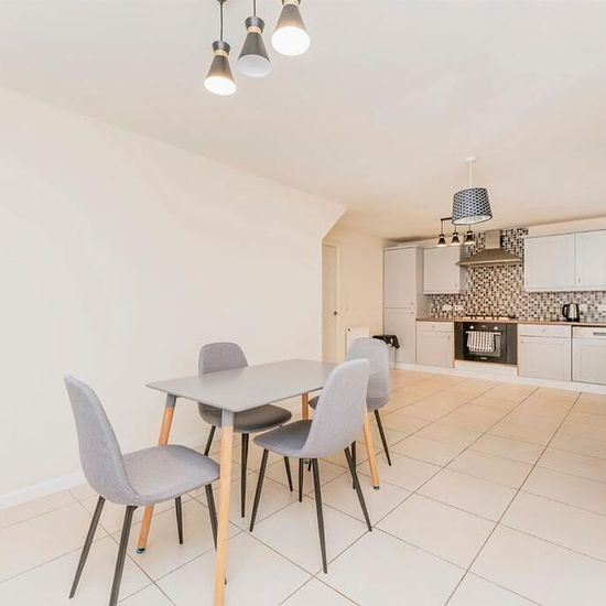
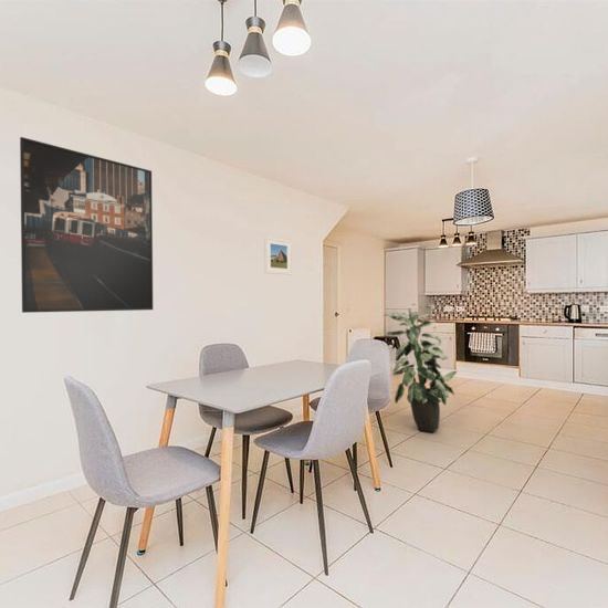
+ indoor plant (420, 367)
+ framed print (94, 233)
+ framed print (279, 256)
